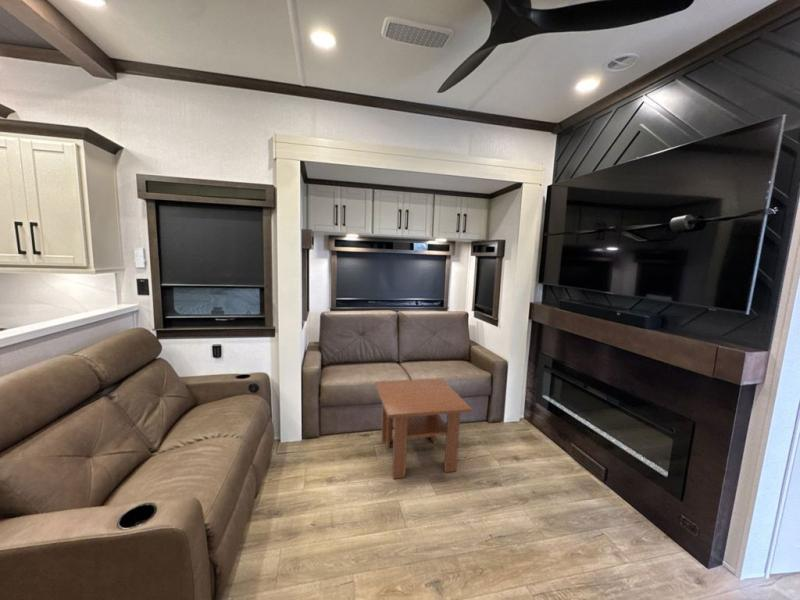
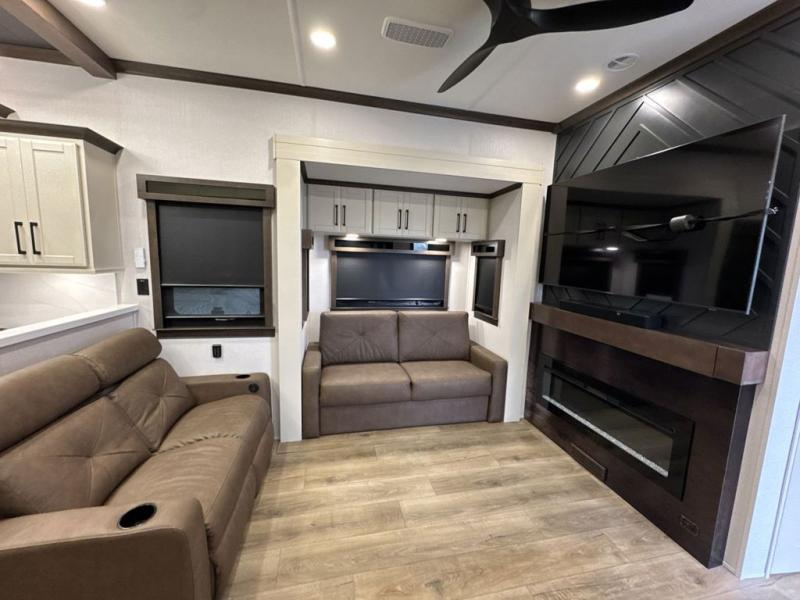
- coffee table (417, 424)
